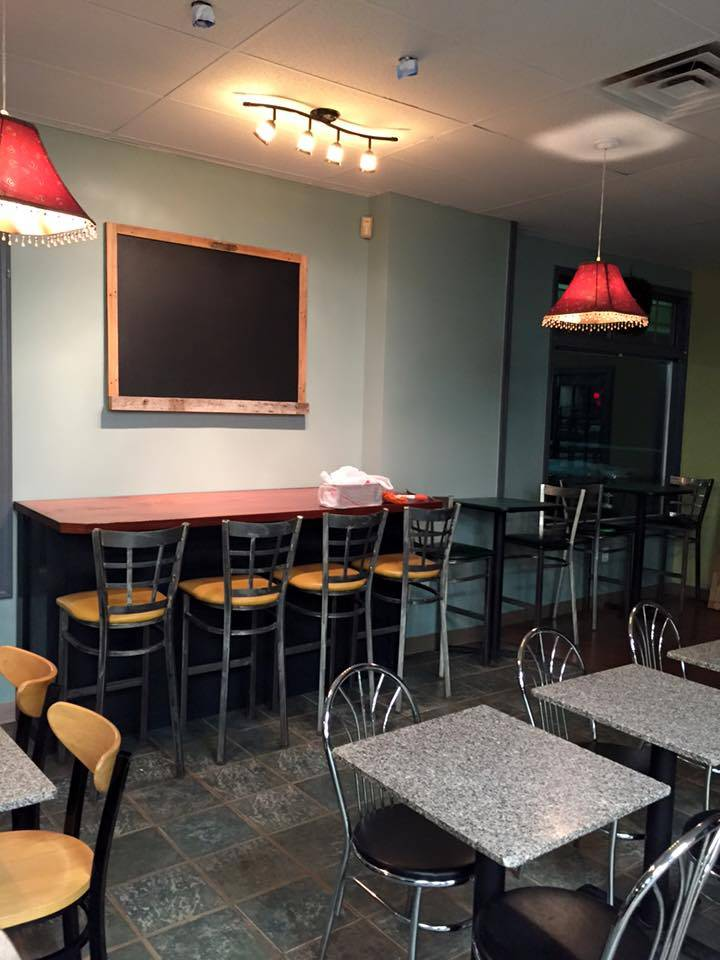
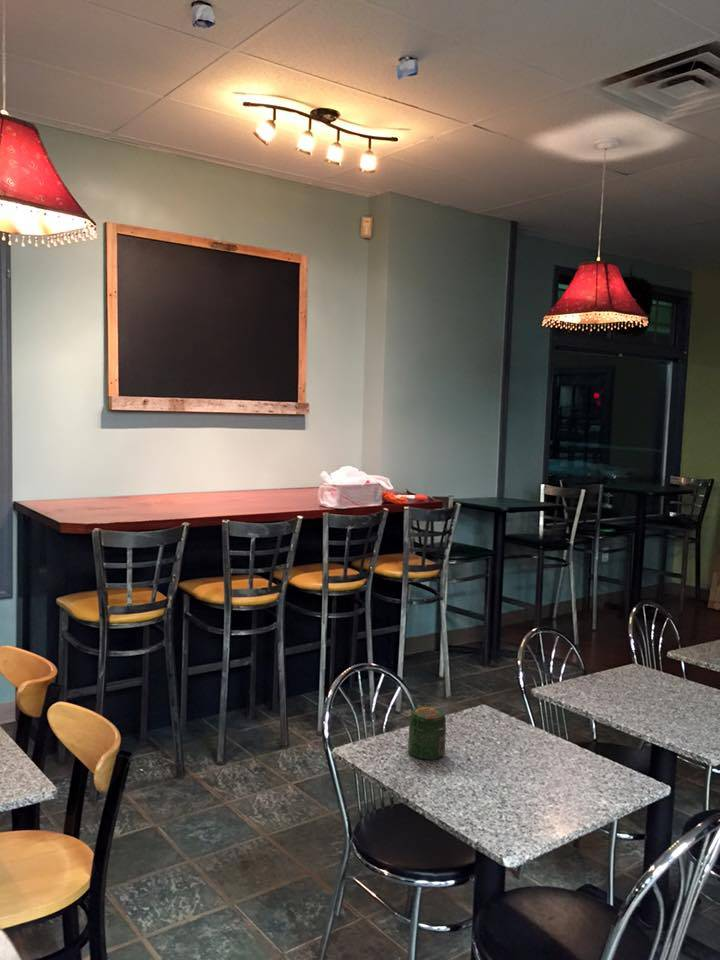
+ jar (427, 732)
